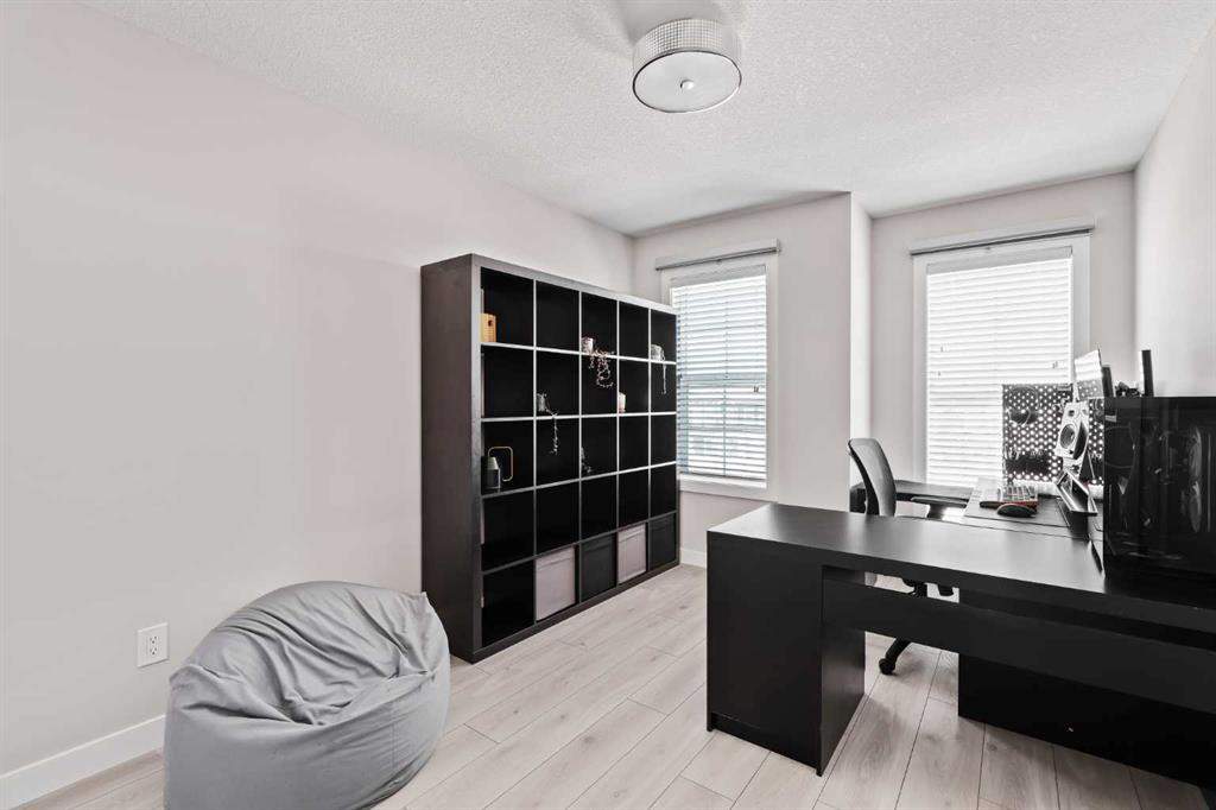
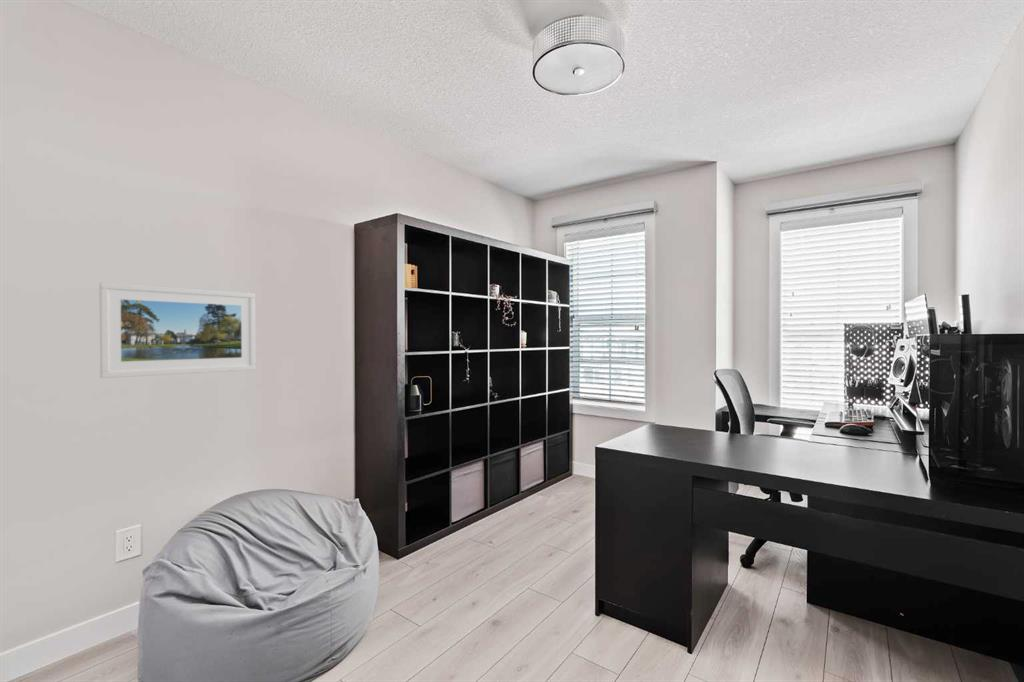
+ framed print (186, 331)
